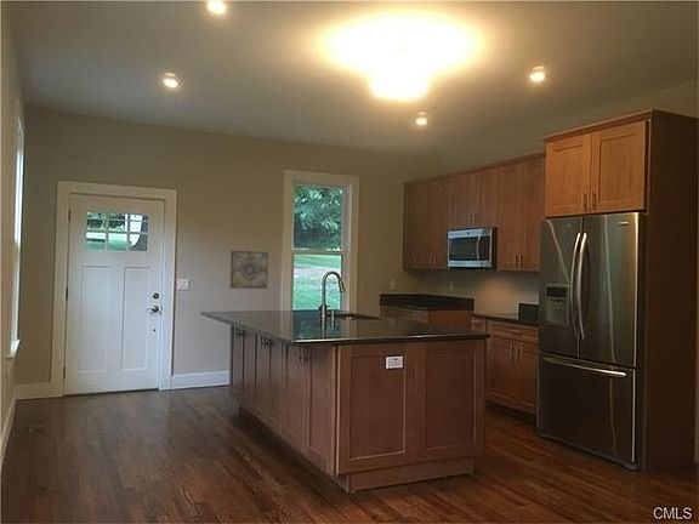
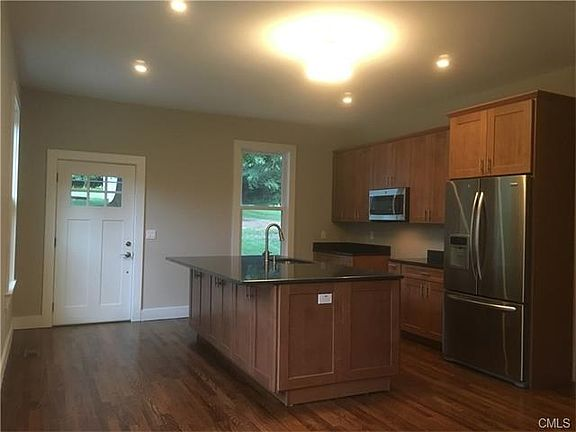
- wall art (249, 269)
